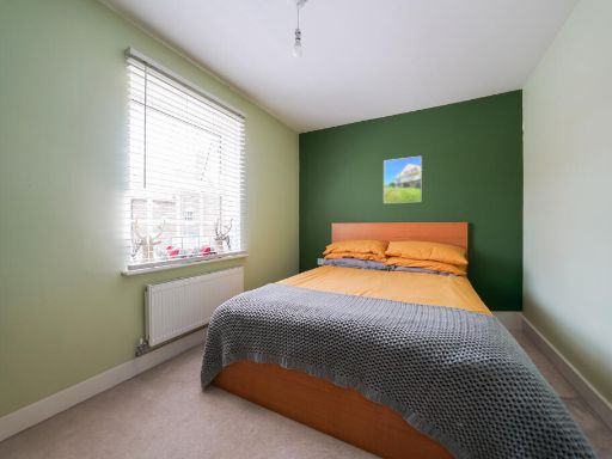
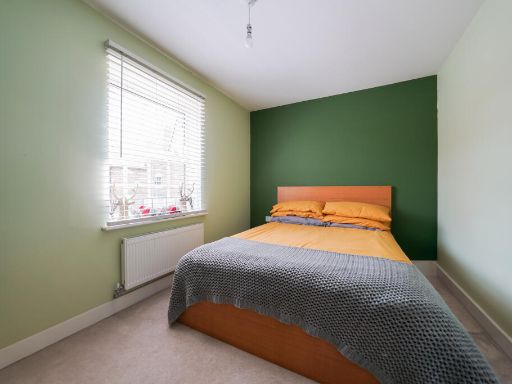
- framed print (402, 180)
